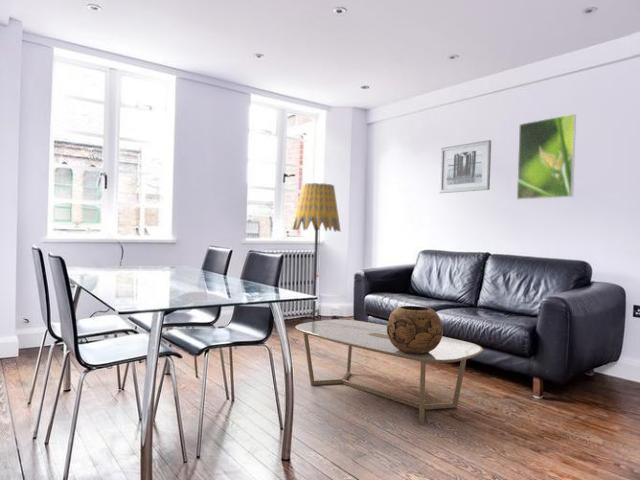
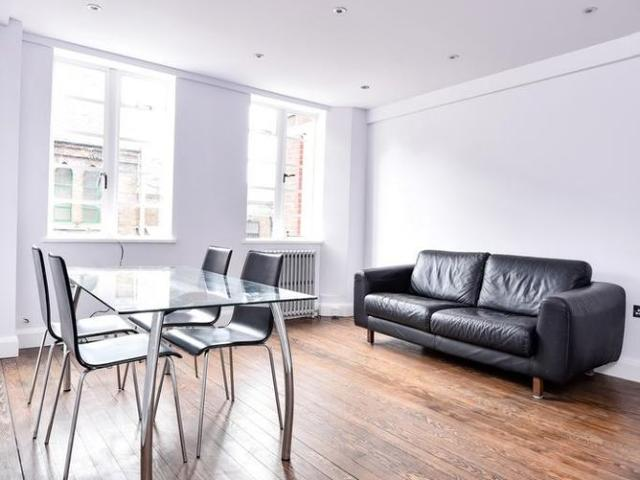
- coffee table (383, 353)
- decorative bowl (414, 329)
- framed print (545, 158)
- floor lamp (315, 254)
- wall art (463, 167)
